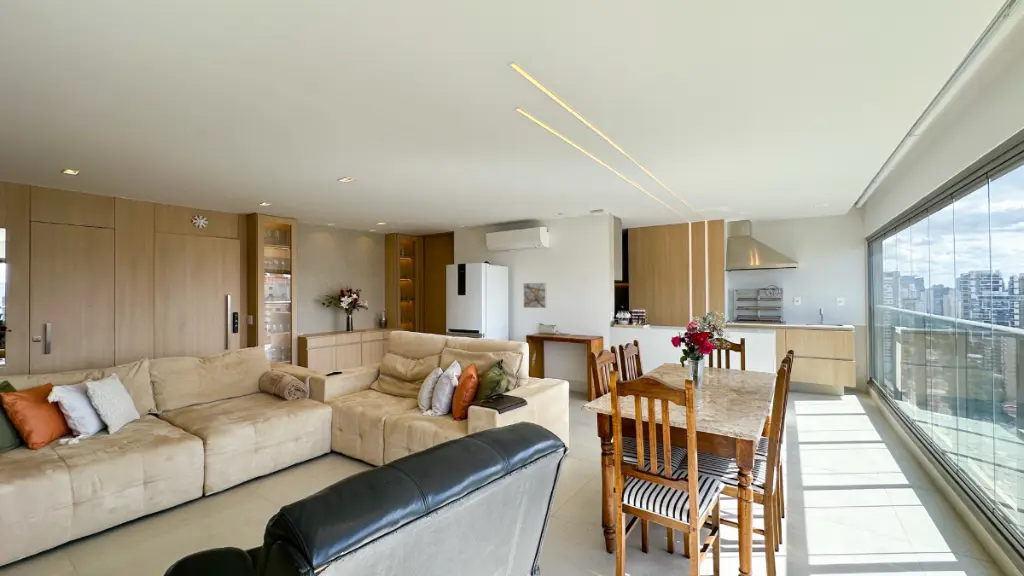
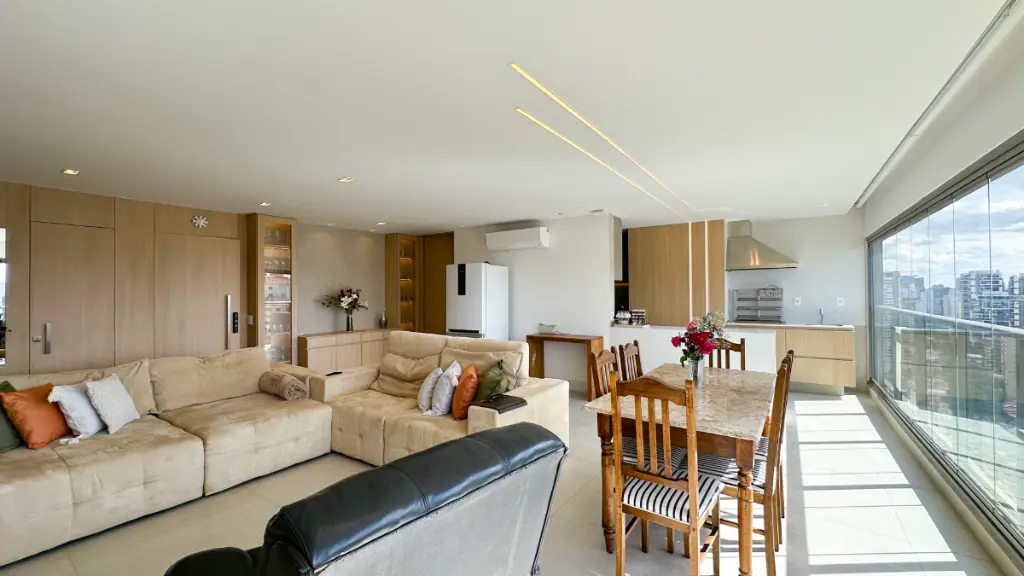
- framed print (534, 295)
